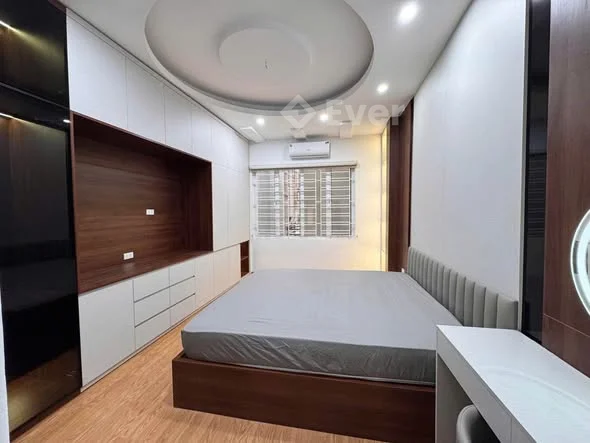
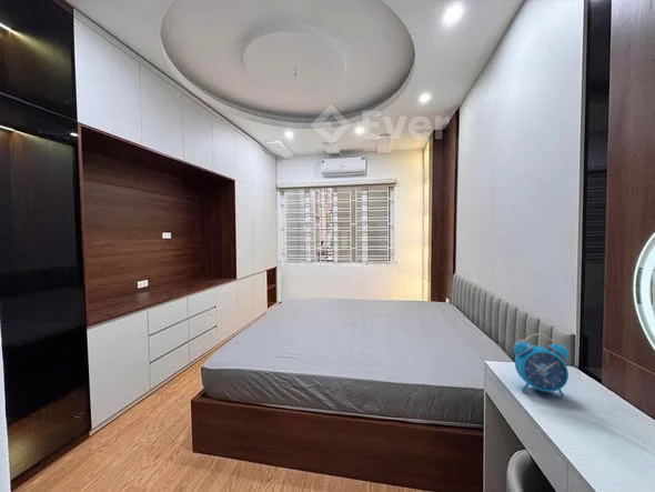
+ alarm clock (541, 363)
